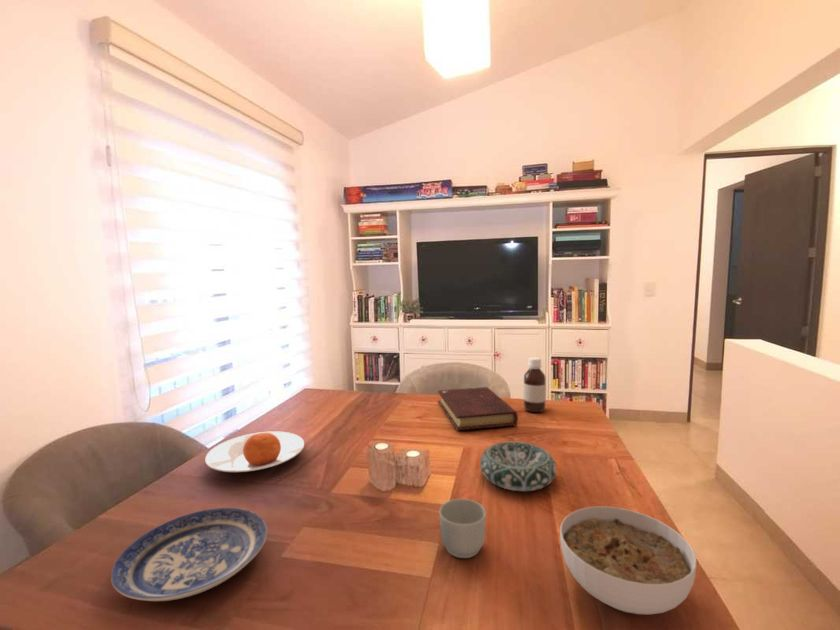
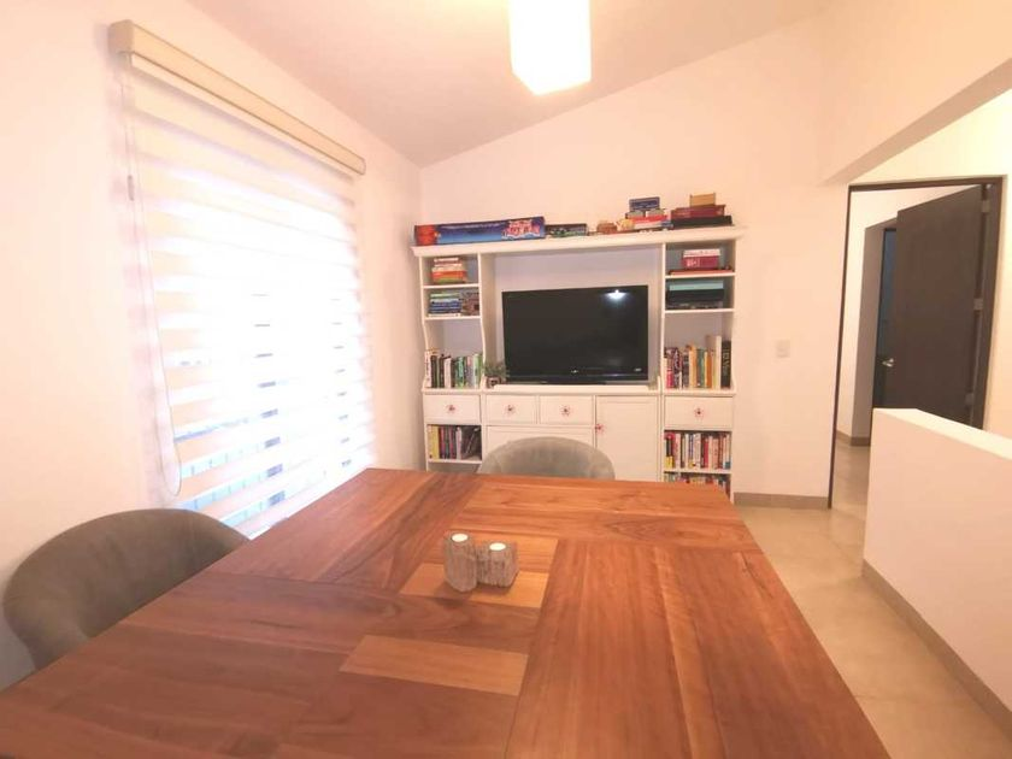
- mug (462, 525)
- plate (256, 446)
- book (474, 406)
- plate (195, 555)
- decorative bowl (517, 465)
- bottle (534, 384)
- bowl (623, 566)
